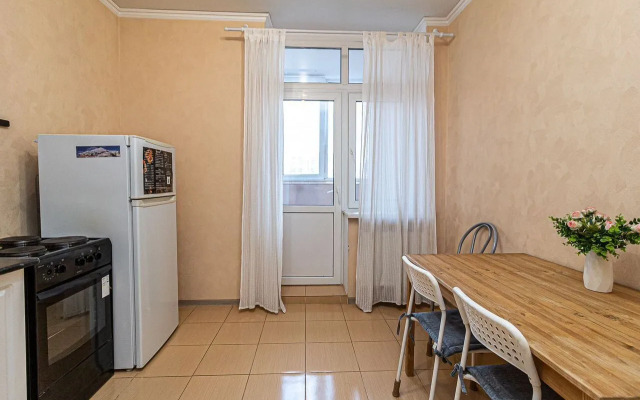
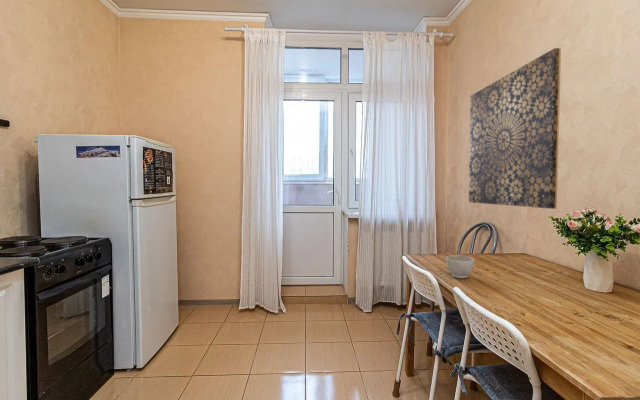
+ wall art (505, 141)
+ bowl (459, 267)
